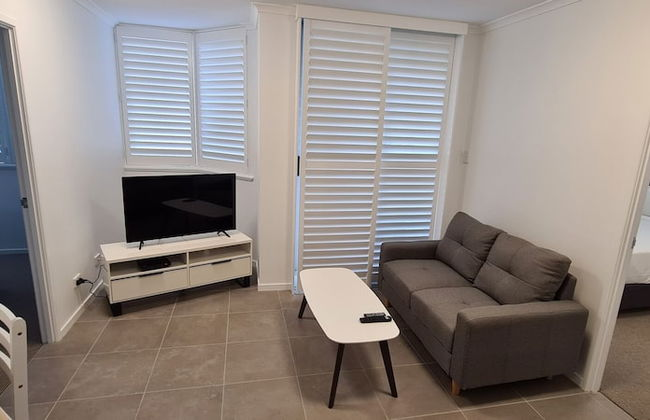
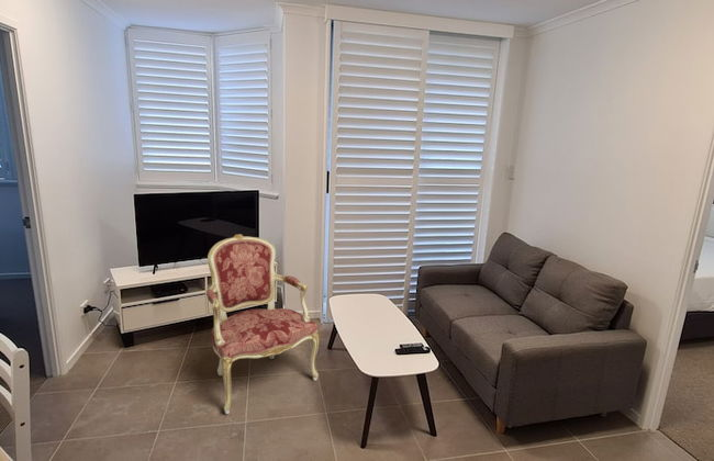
+ armchair (256, 312)
